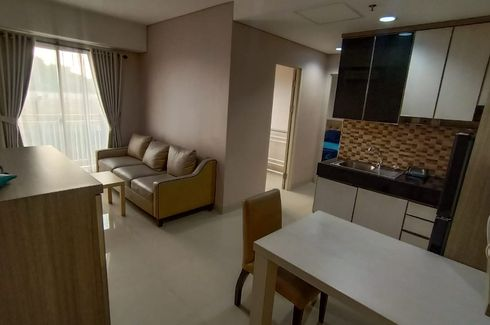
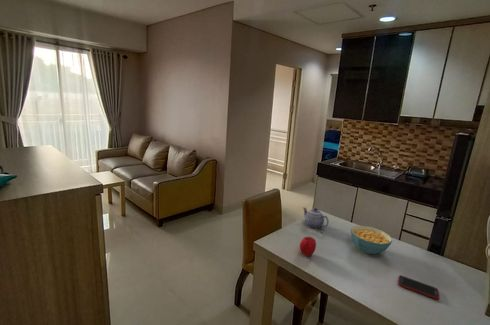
+ cell phone (417, 286)
+ fruit (307, 245)
+ teapot (314, 216)
+ cereal bowl (369, 242)
